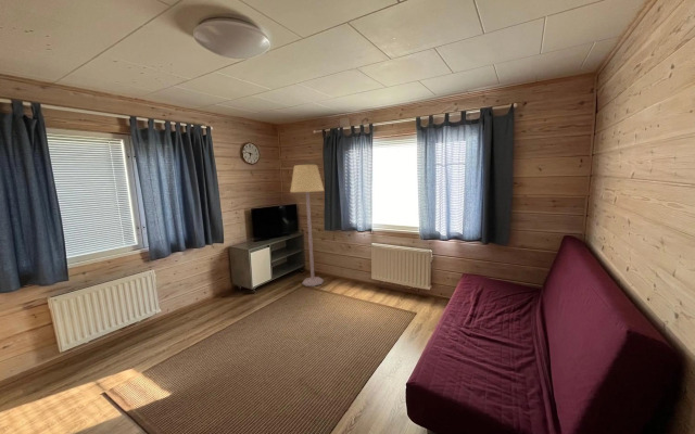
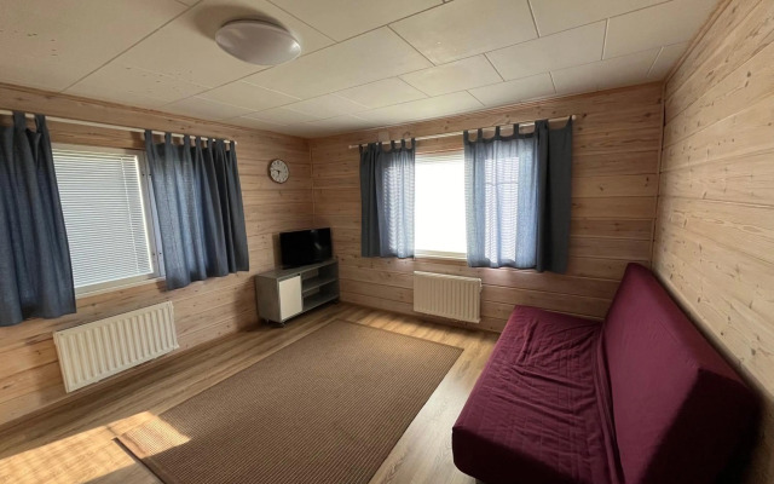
- lamp (309, 225)
